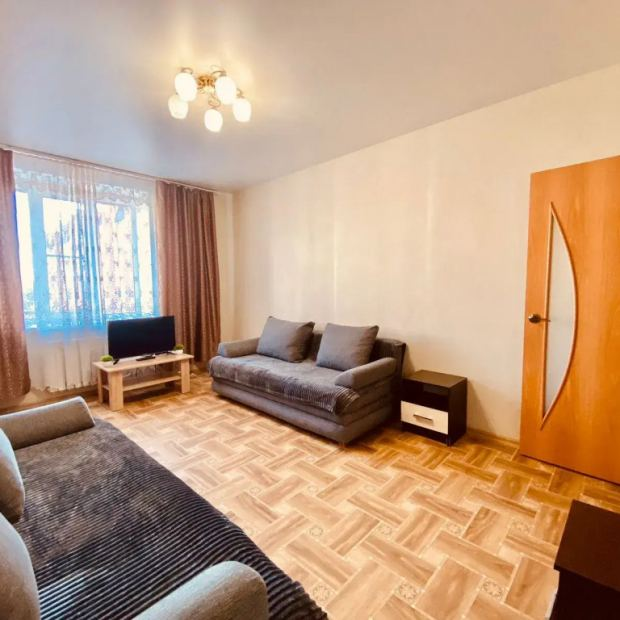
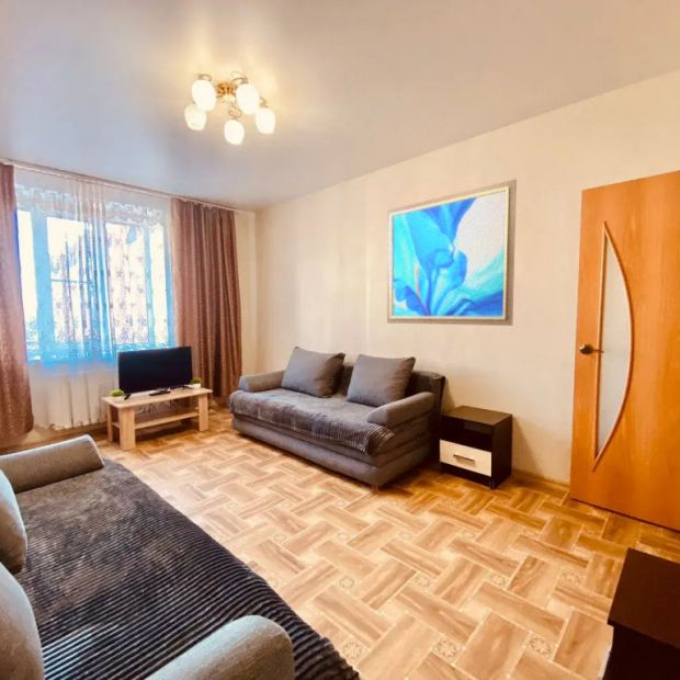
+ wall art (442, 261)
